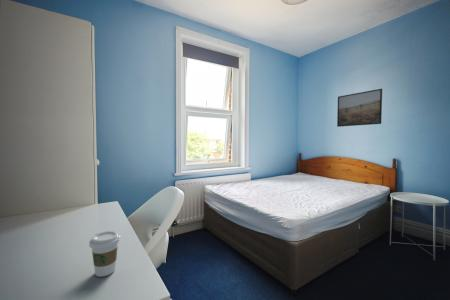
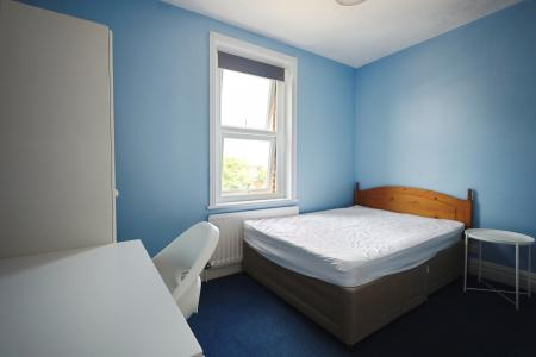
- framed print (357, 109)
- coffee cup (105, 253)
